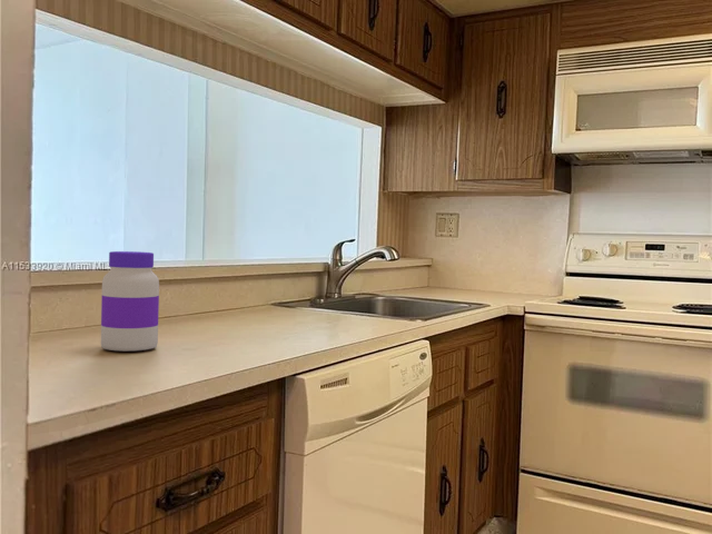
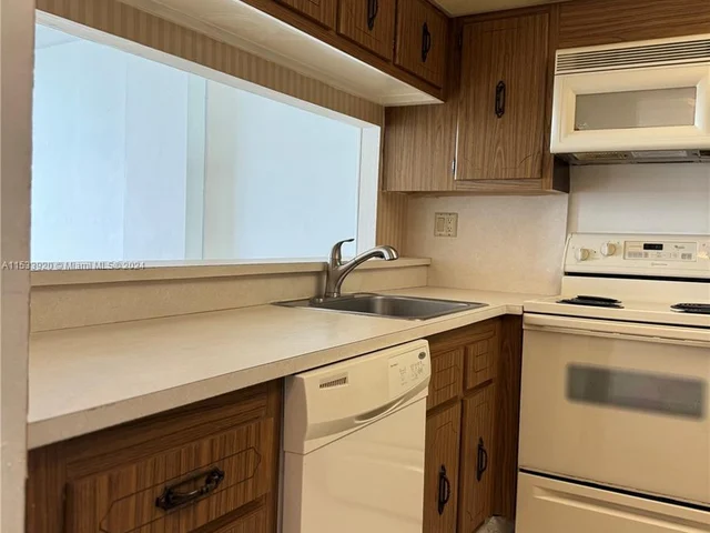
- jar (130, 299)
